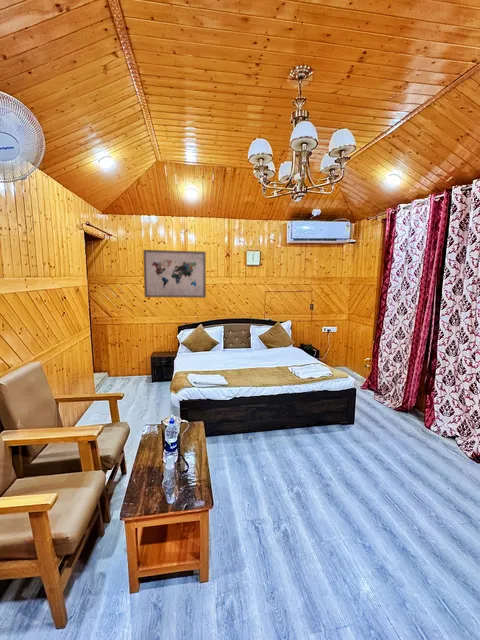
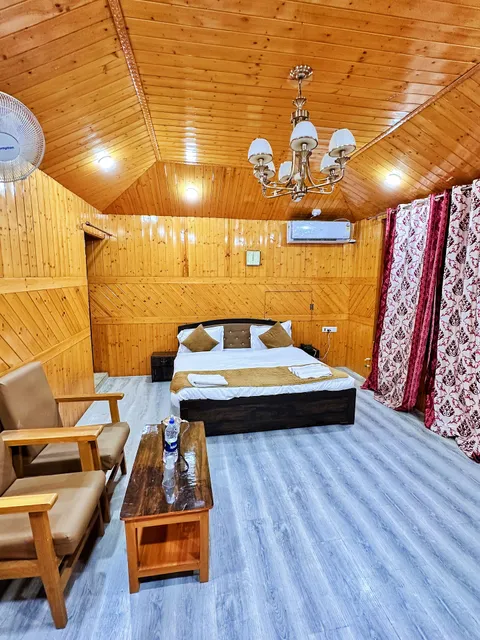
- wall art (175, 274)
